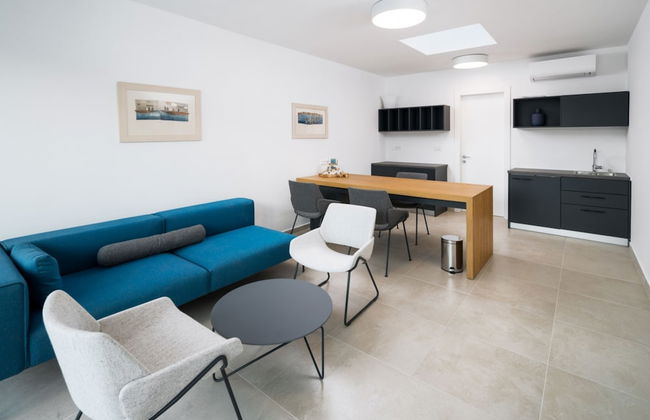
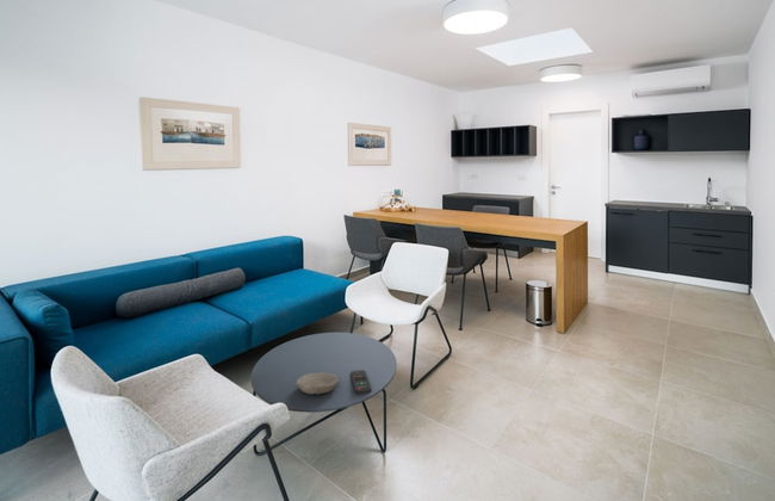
+ remote control (360, 381)
+ bowl (317, 384)
